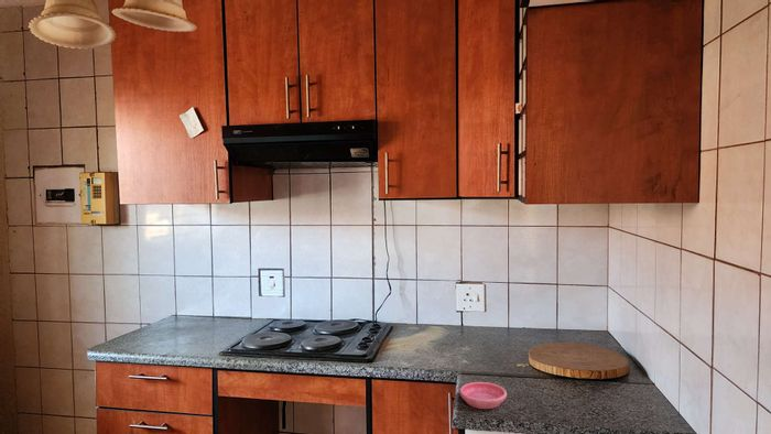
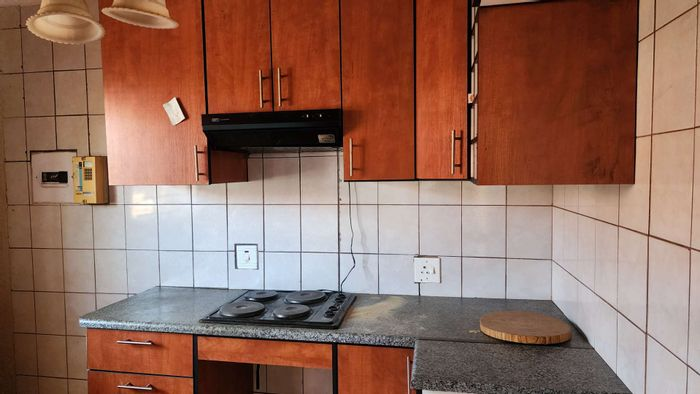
- saucer (482, 395)
